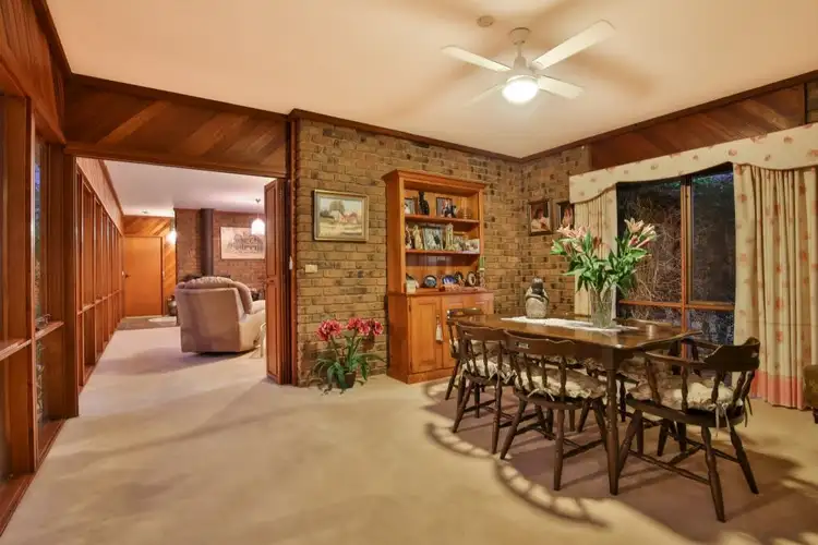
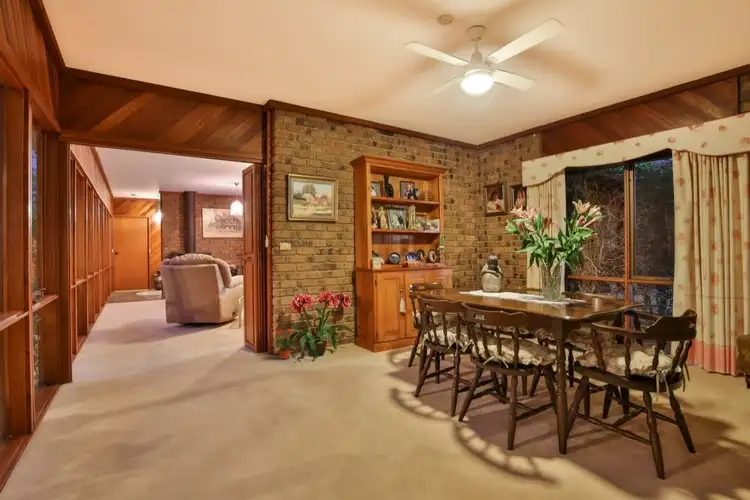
+ potted plant (284, 343)
